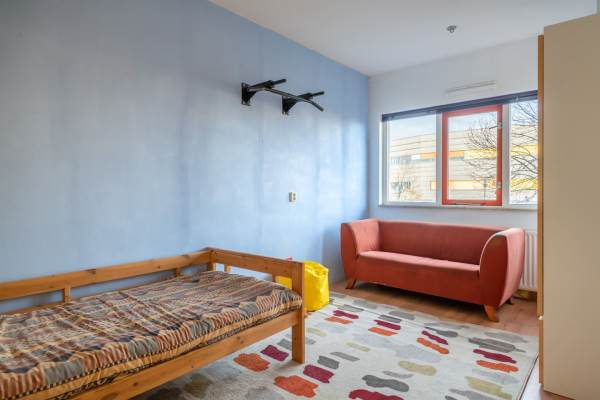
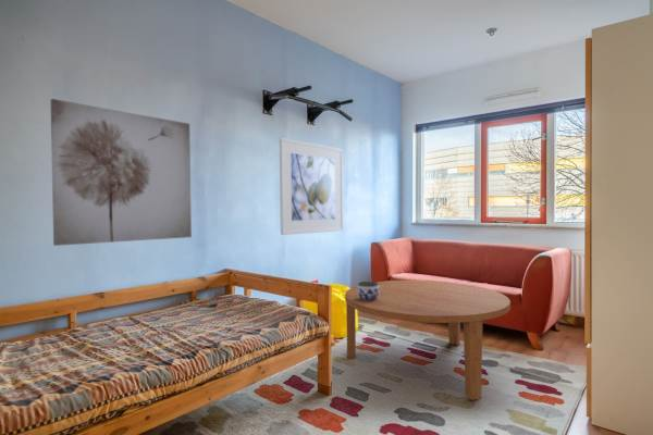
+ coffee table (423, 322)
+ jar (368, 290)
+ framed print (313, 188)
+ wall art (130, 176)
